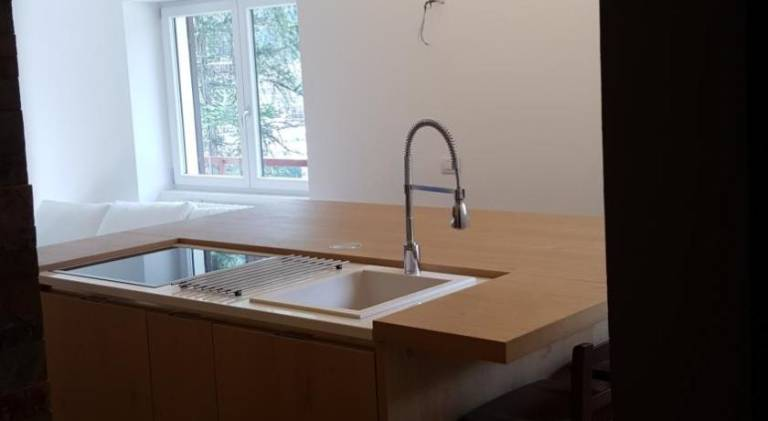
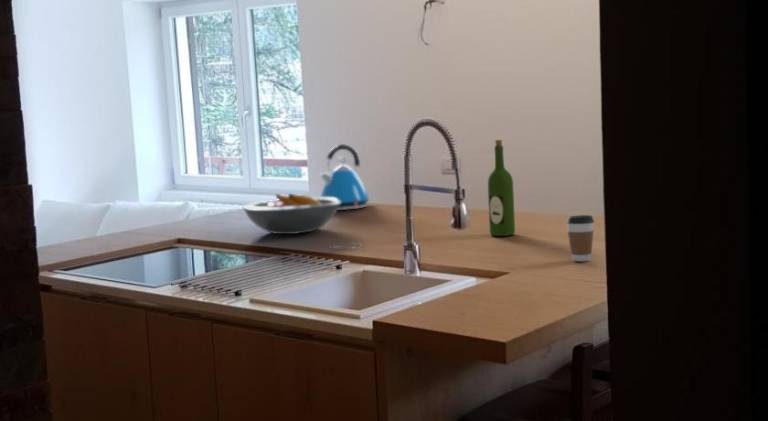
+ wine bottle (500, 187)
+ kettle (344, 175)
+ fruit bowl (292, 213)
+ coffee cup (580, 238)
